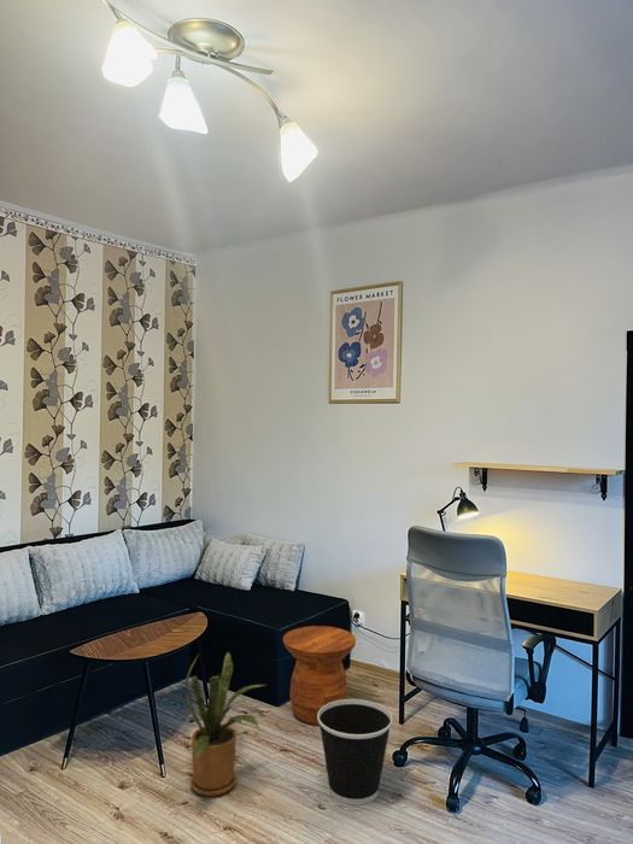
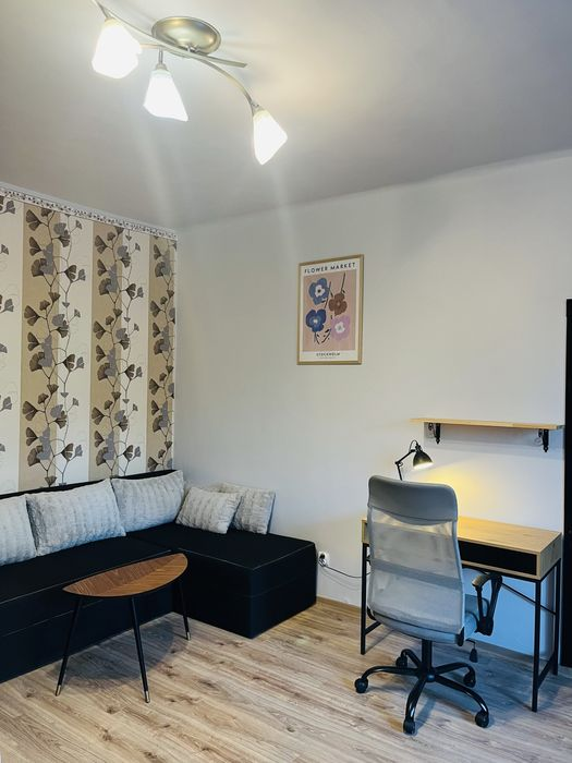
- side table (318, 675)
- house plant (221, 721)
- wastebasket (353, 752)
